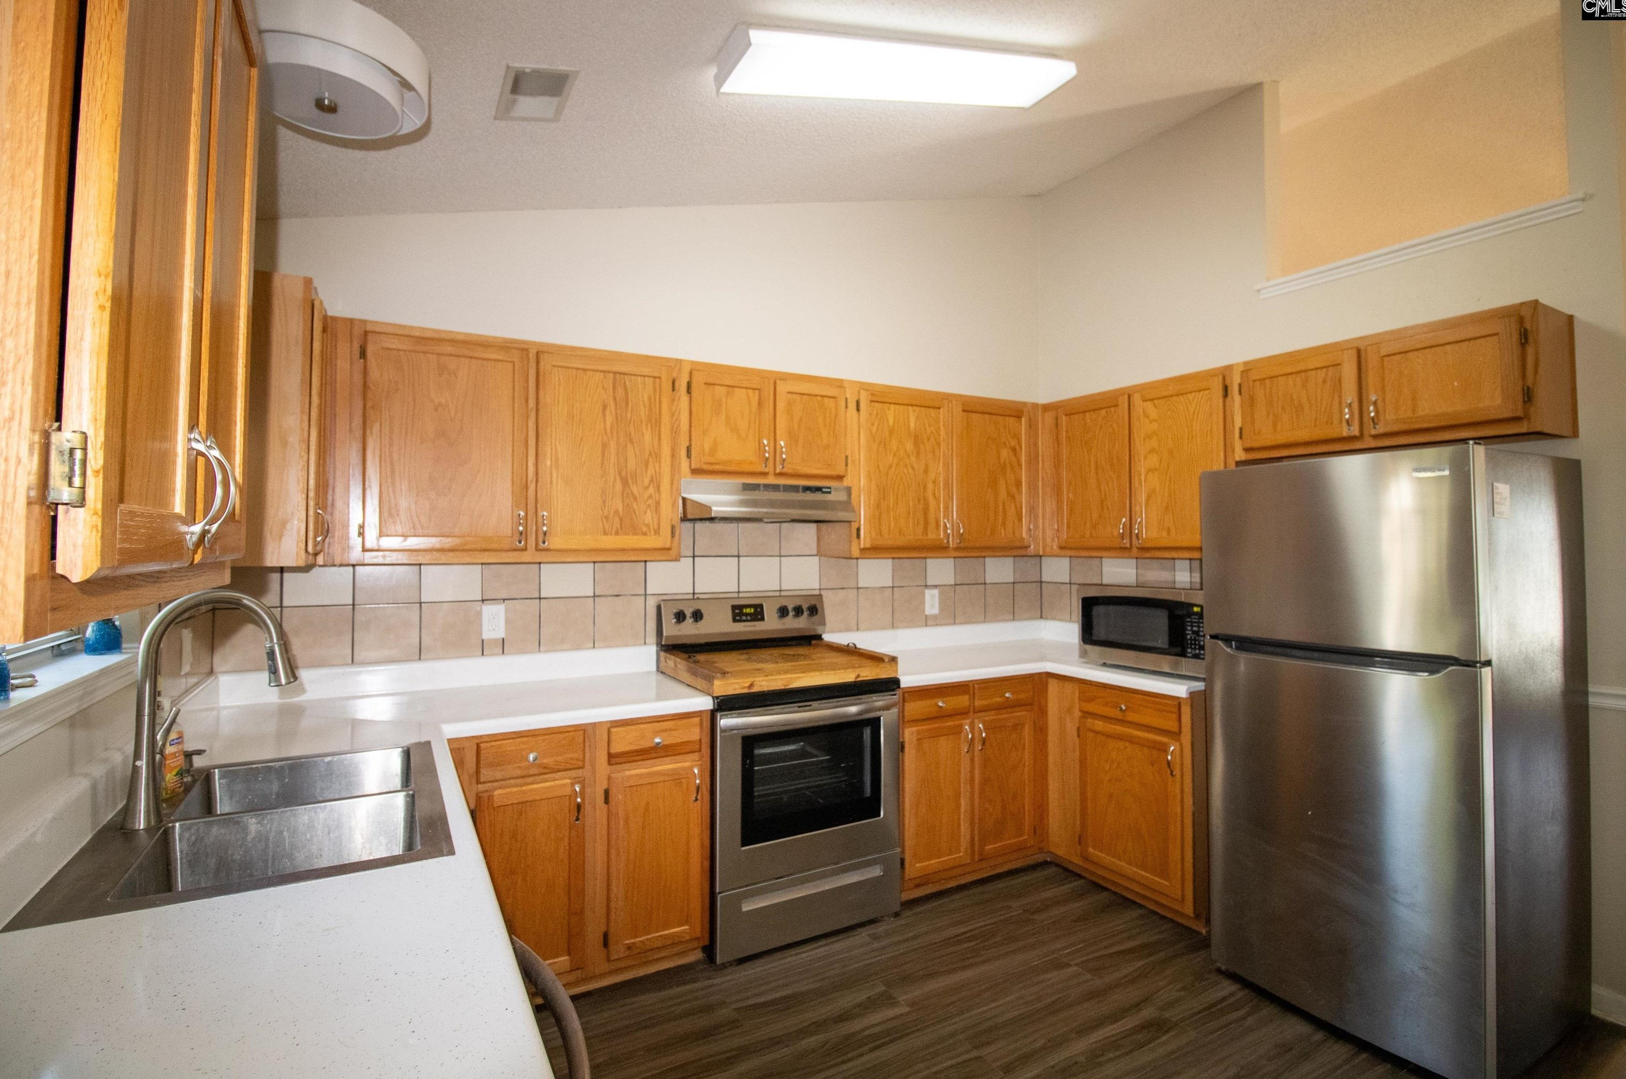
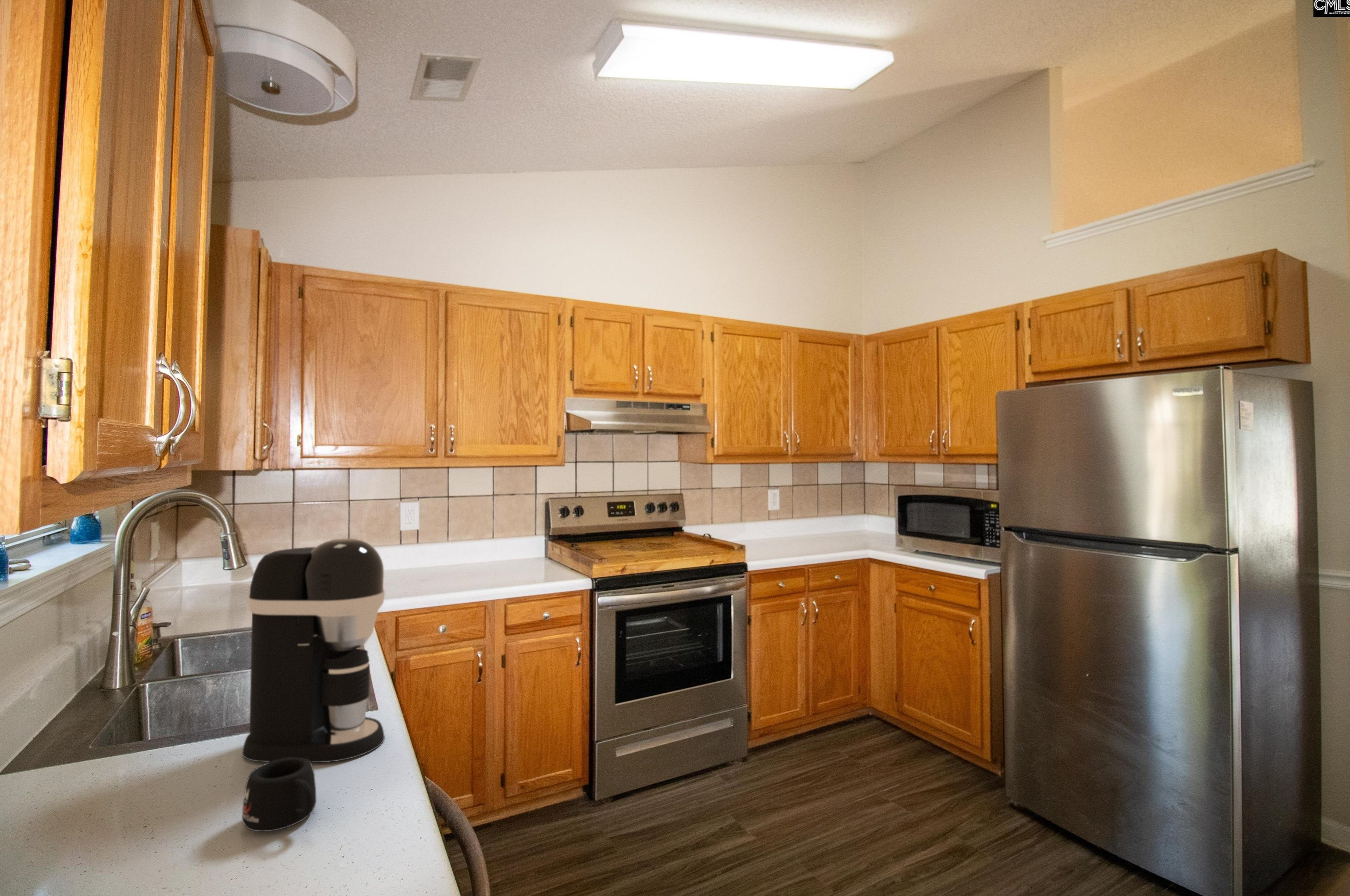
+ mug (286, 796)
+ coffee maker (317, 641)
